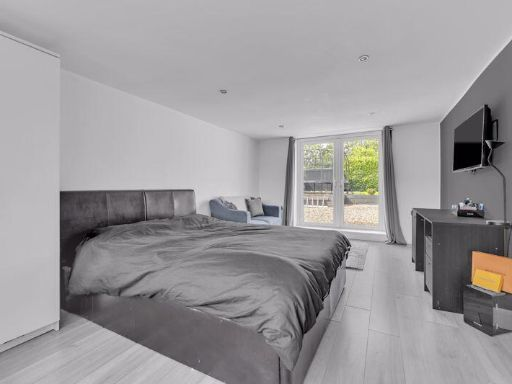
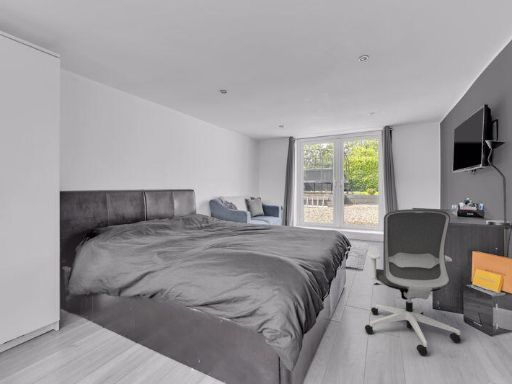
+ office chair (406, 269)
